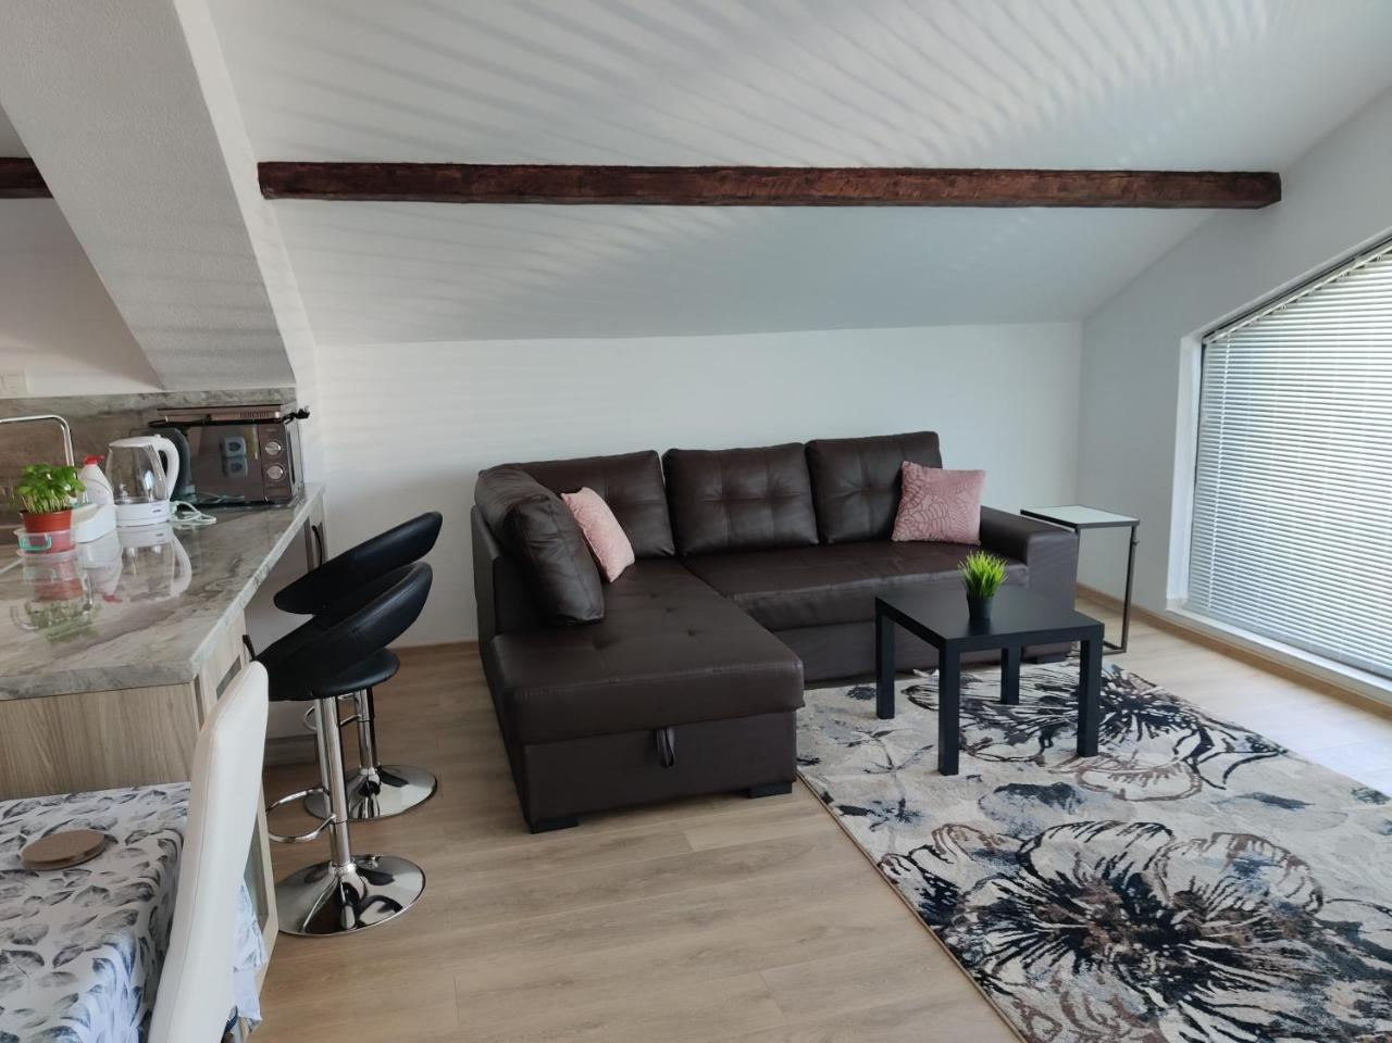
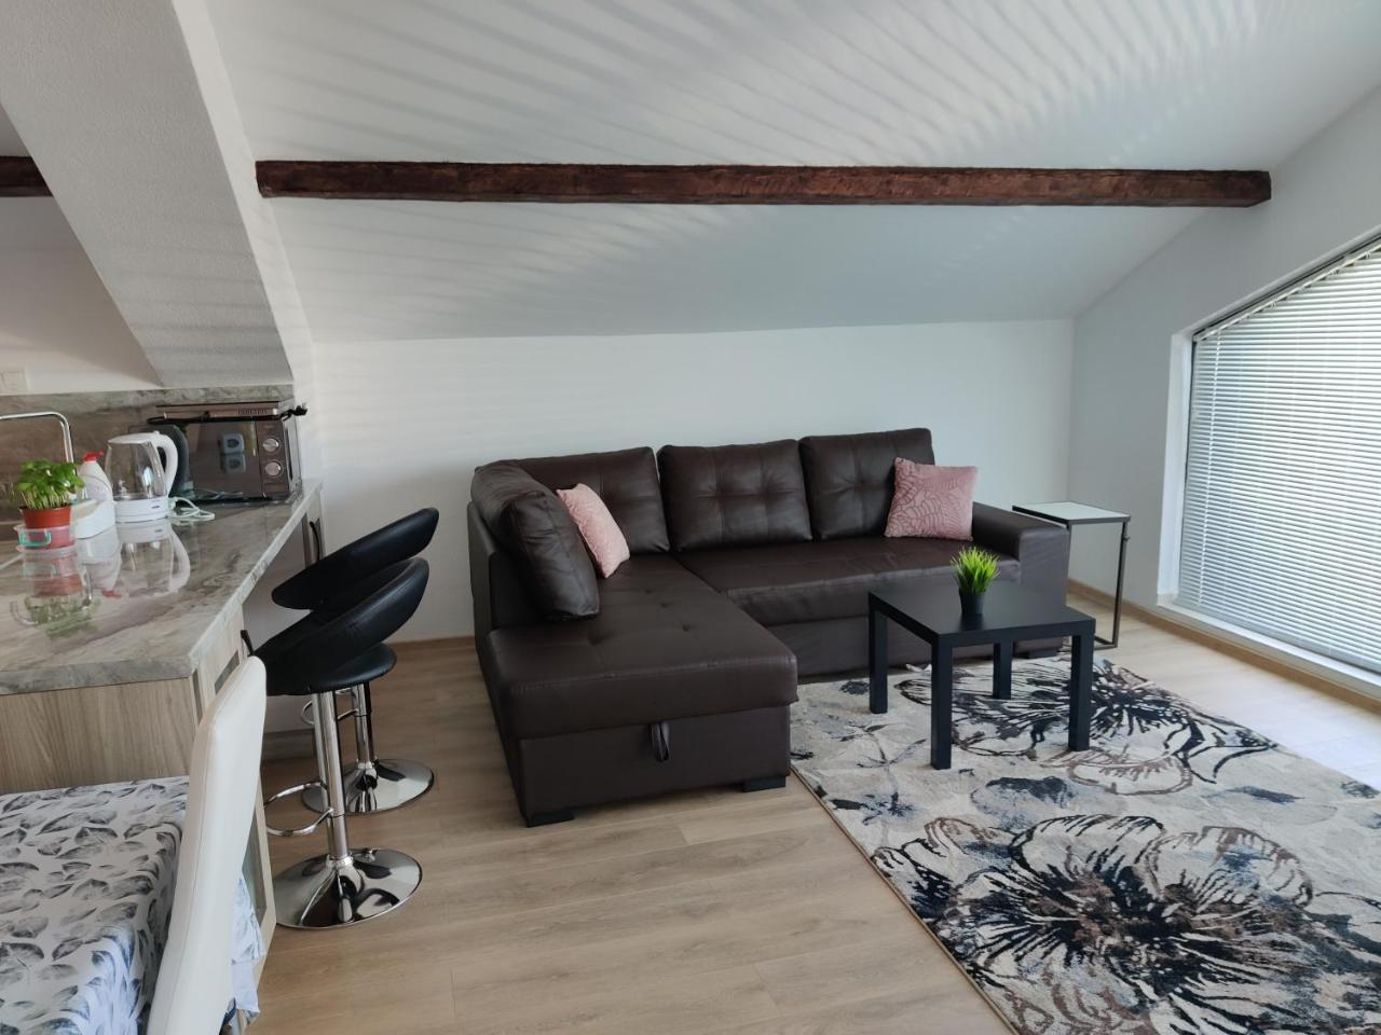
- coaster (64, 848)
